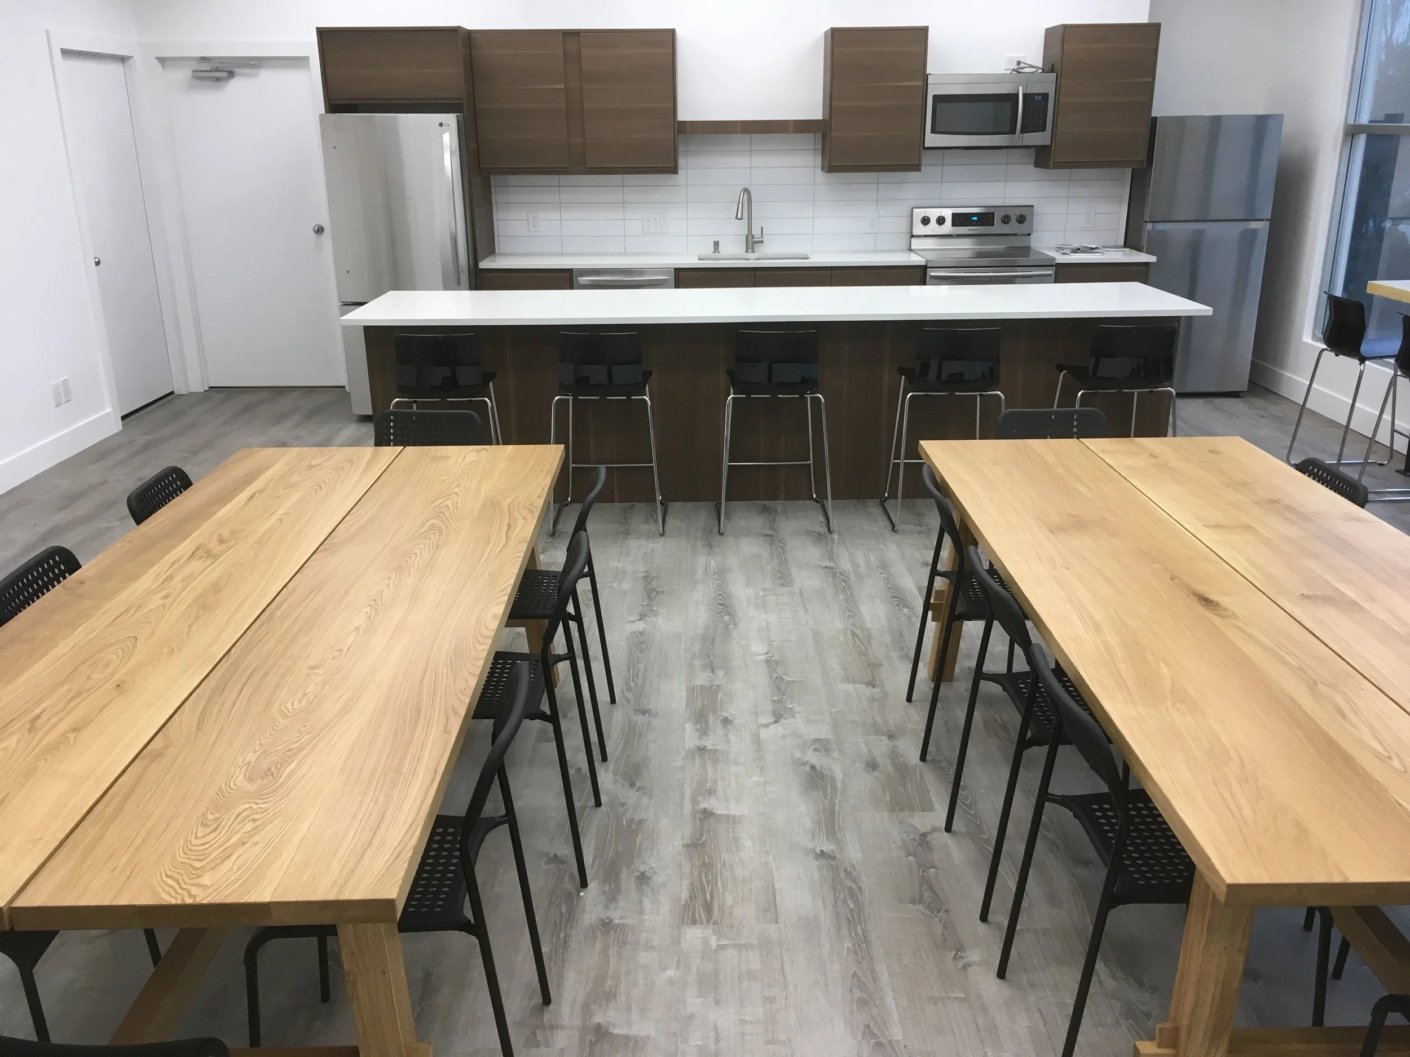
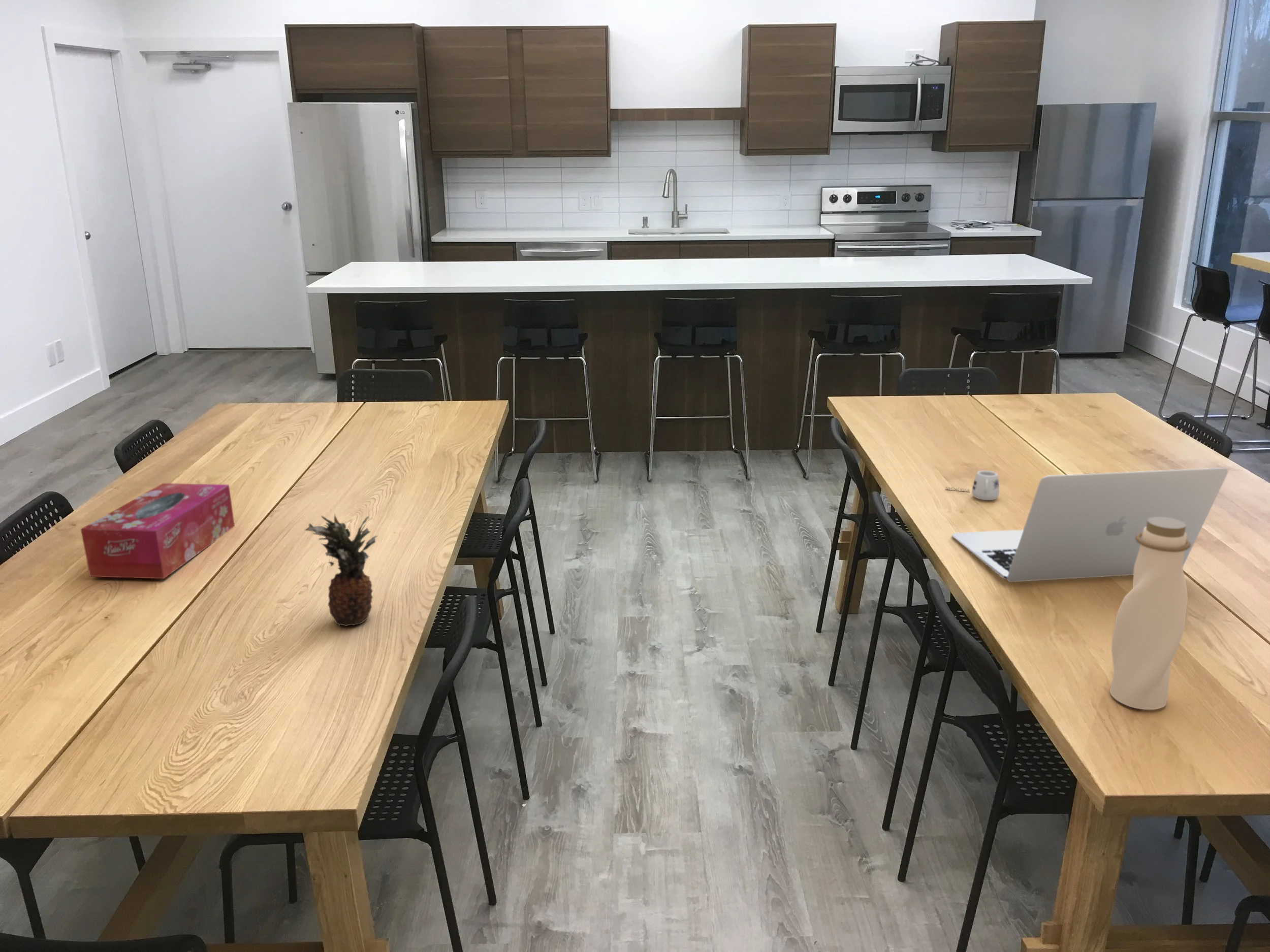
+ water bottle (1151, 610)
+ fruit (343, 567)
+ mug (973, 485)
+ tissue box (163, 528)
+ laptop (1077, 506)
